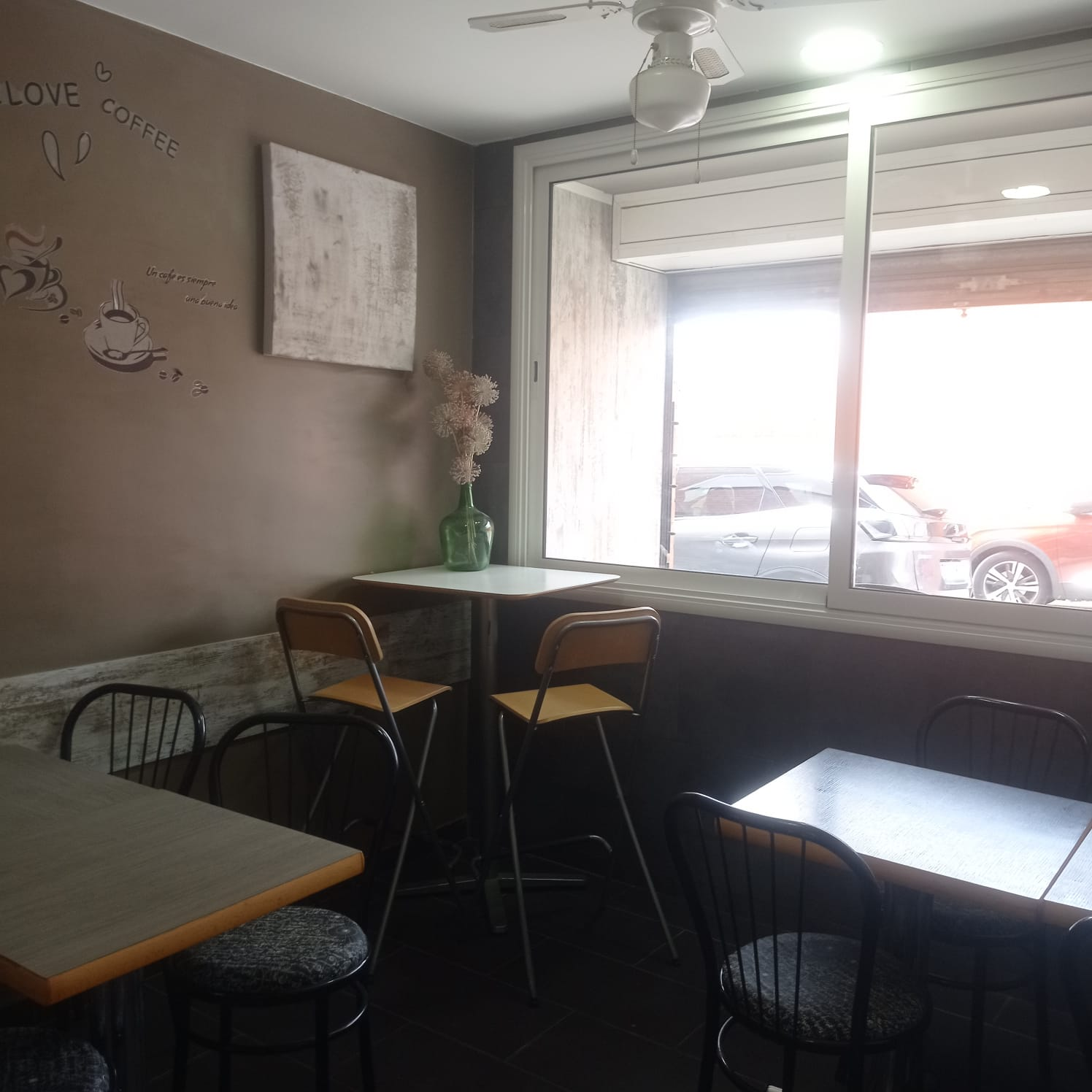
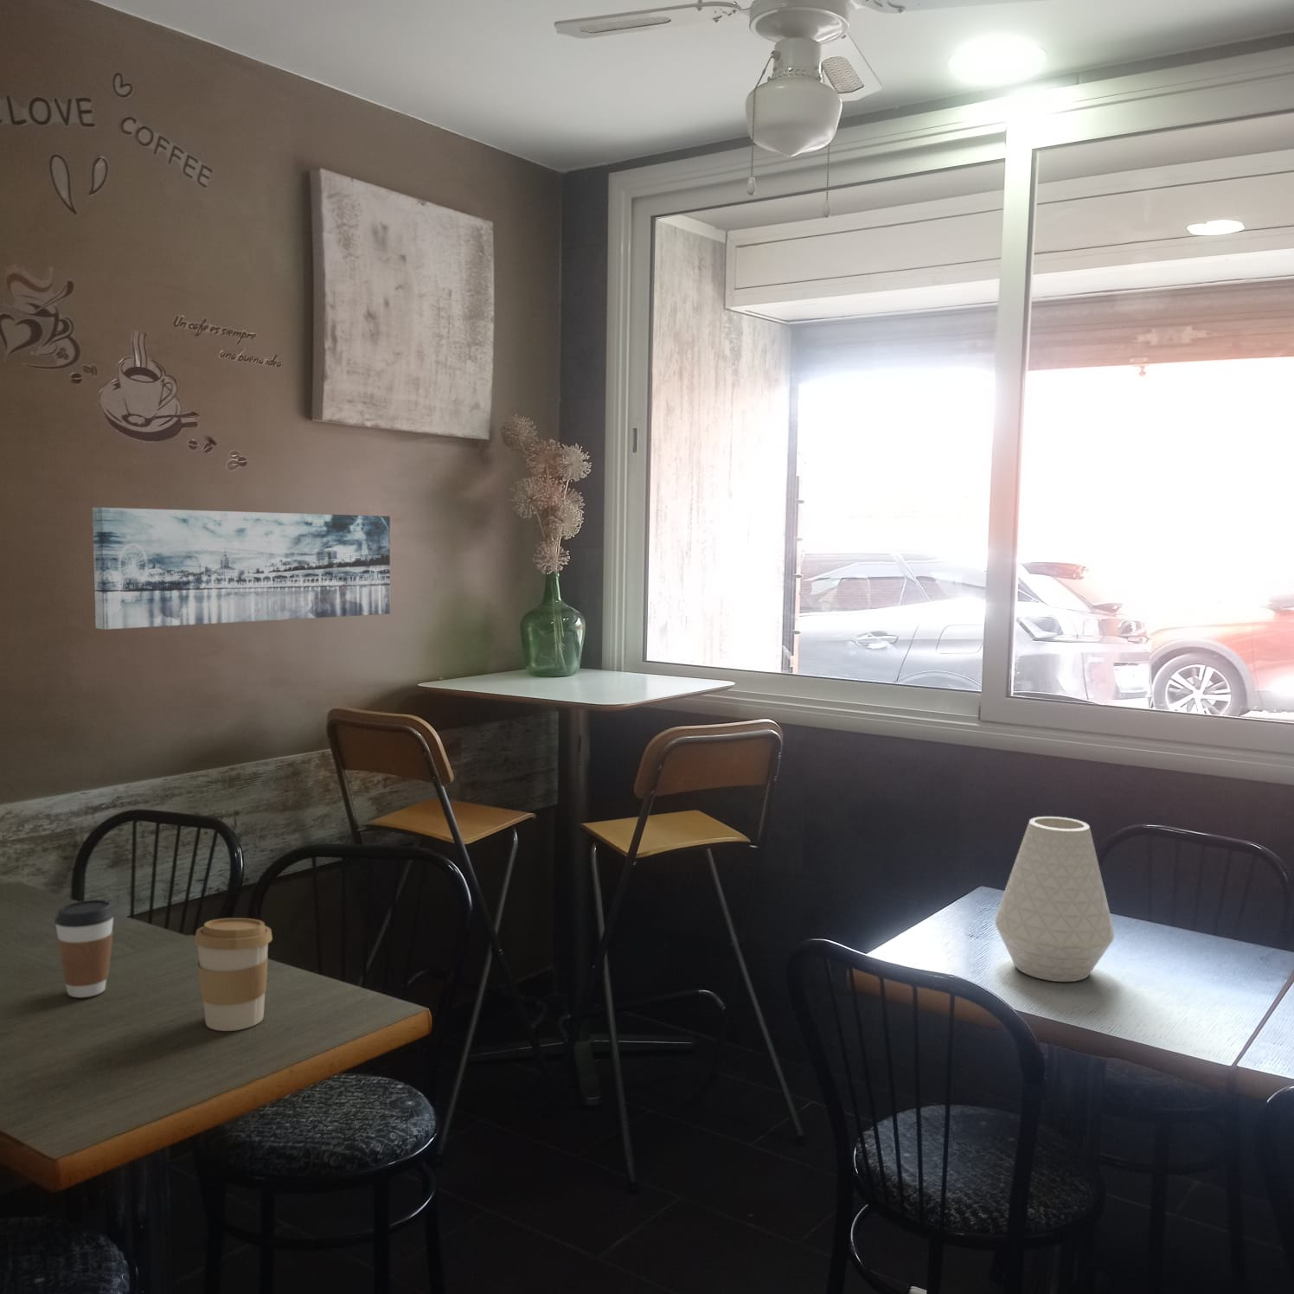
+ coffee cup (233, 969)
+ wall art (258, 565)
+ coffee cup (85, 948)
+ vase (1056, 896)
